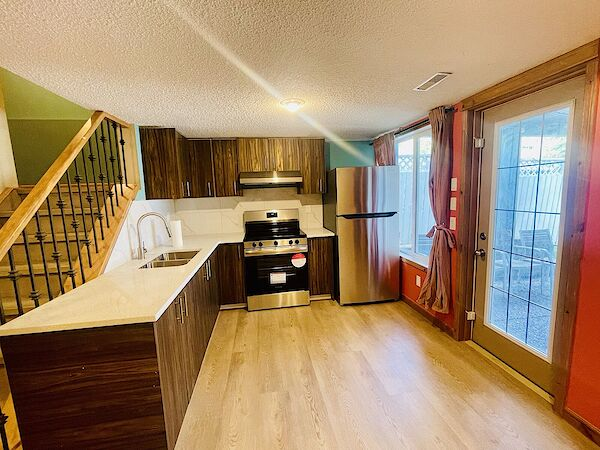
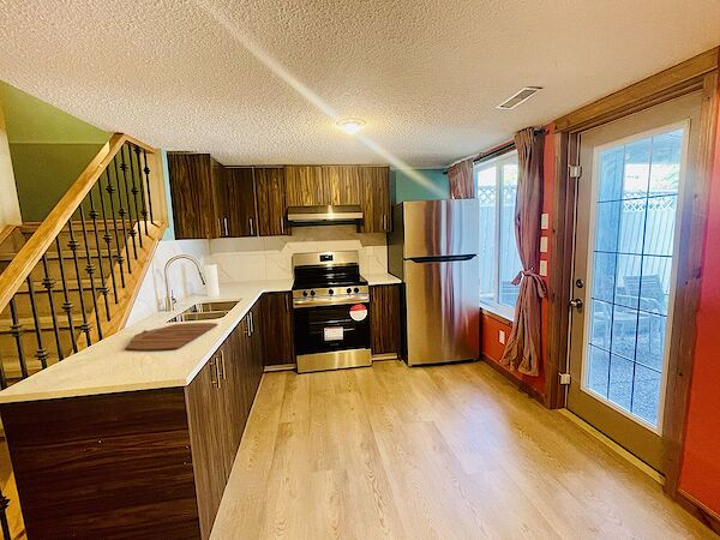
+ cutting board (167, 334)
